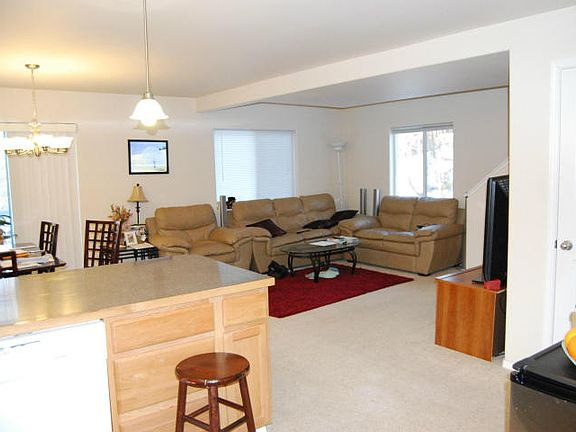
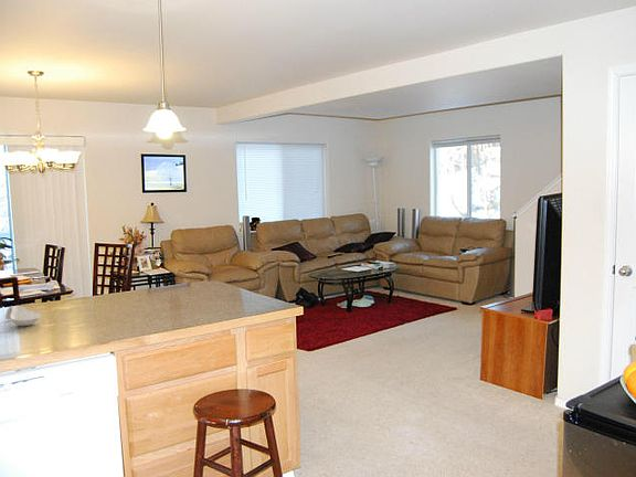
+ spoon rest (20, 315)
